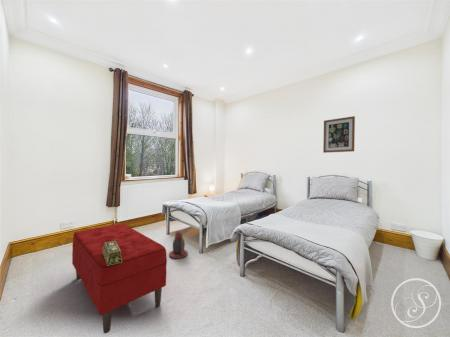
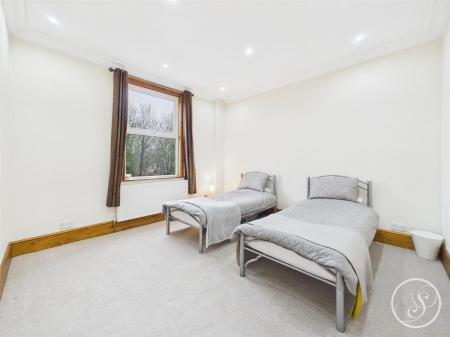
- wall art (338, 135)
- bench (115, 264)
- decorative box (111, 252)
- lantern (178, 242)
